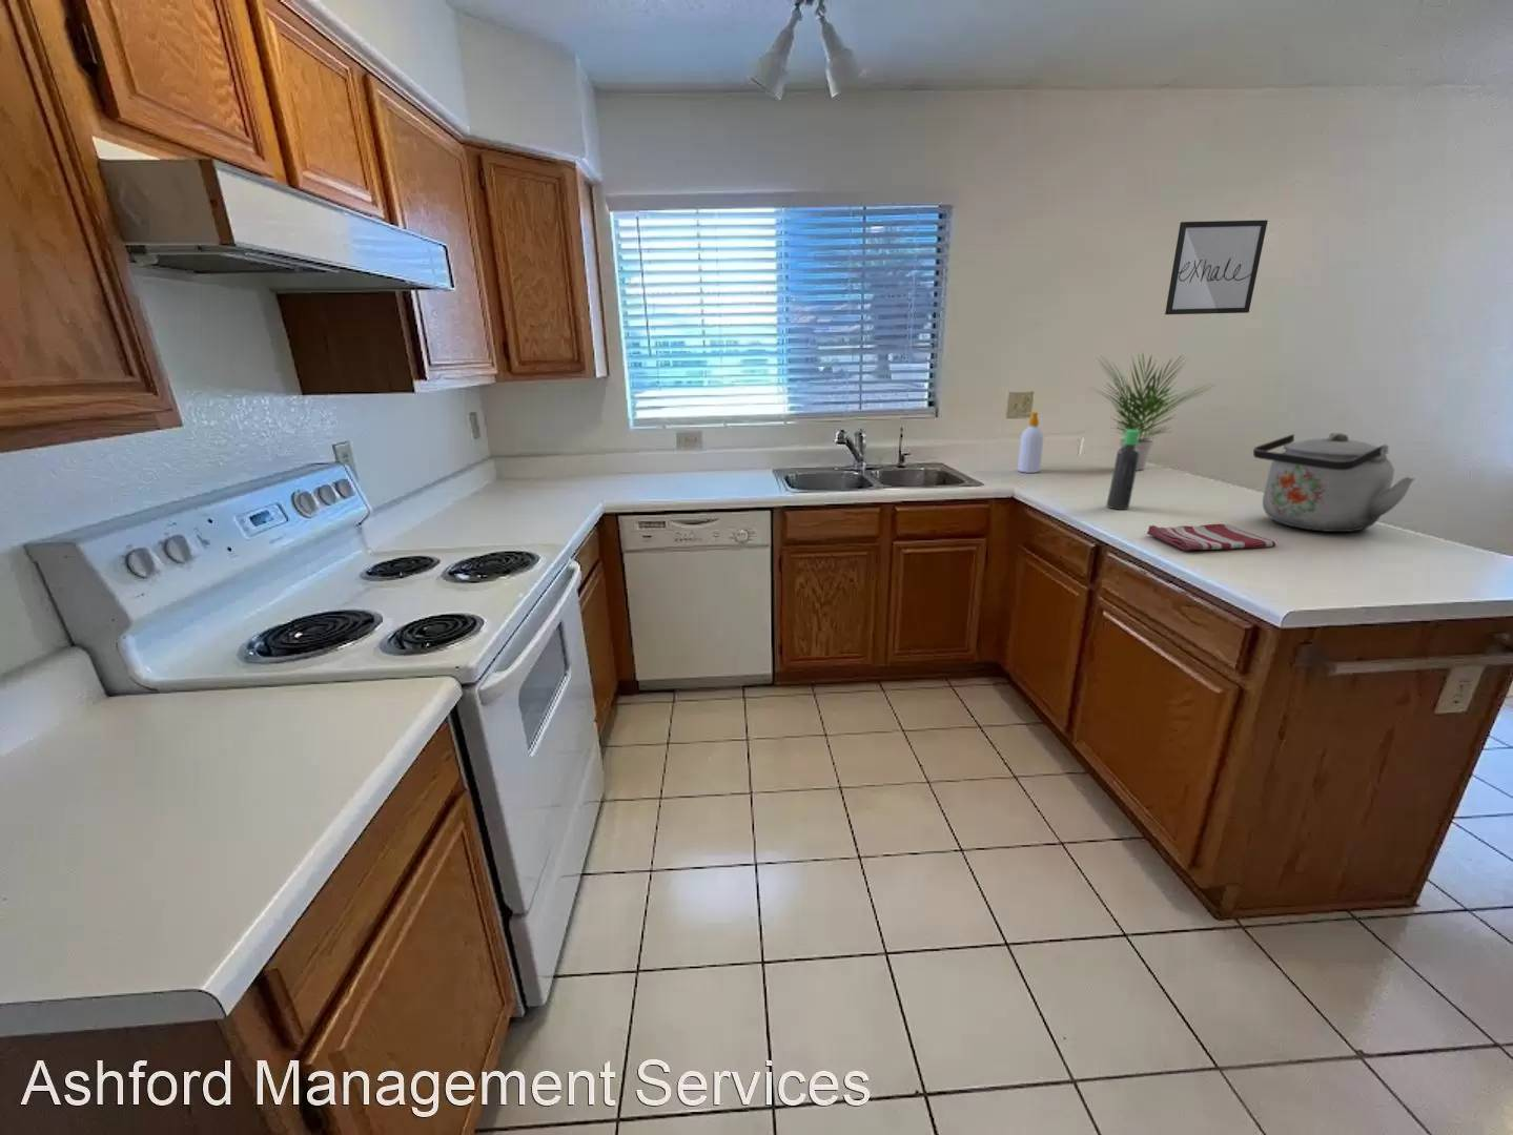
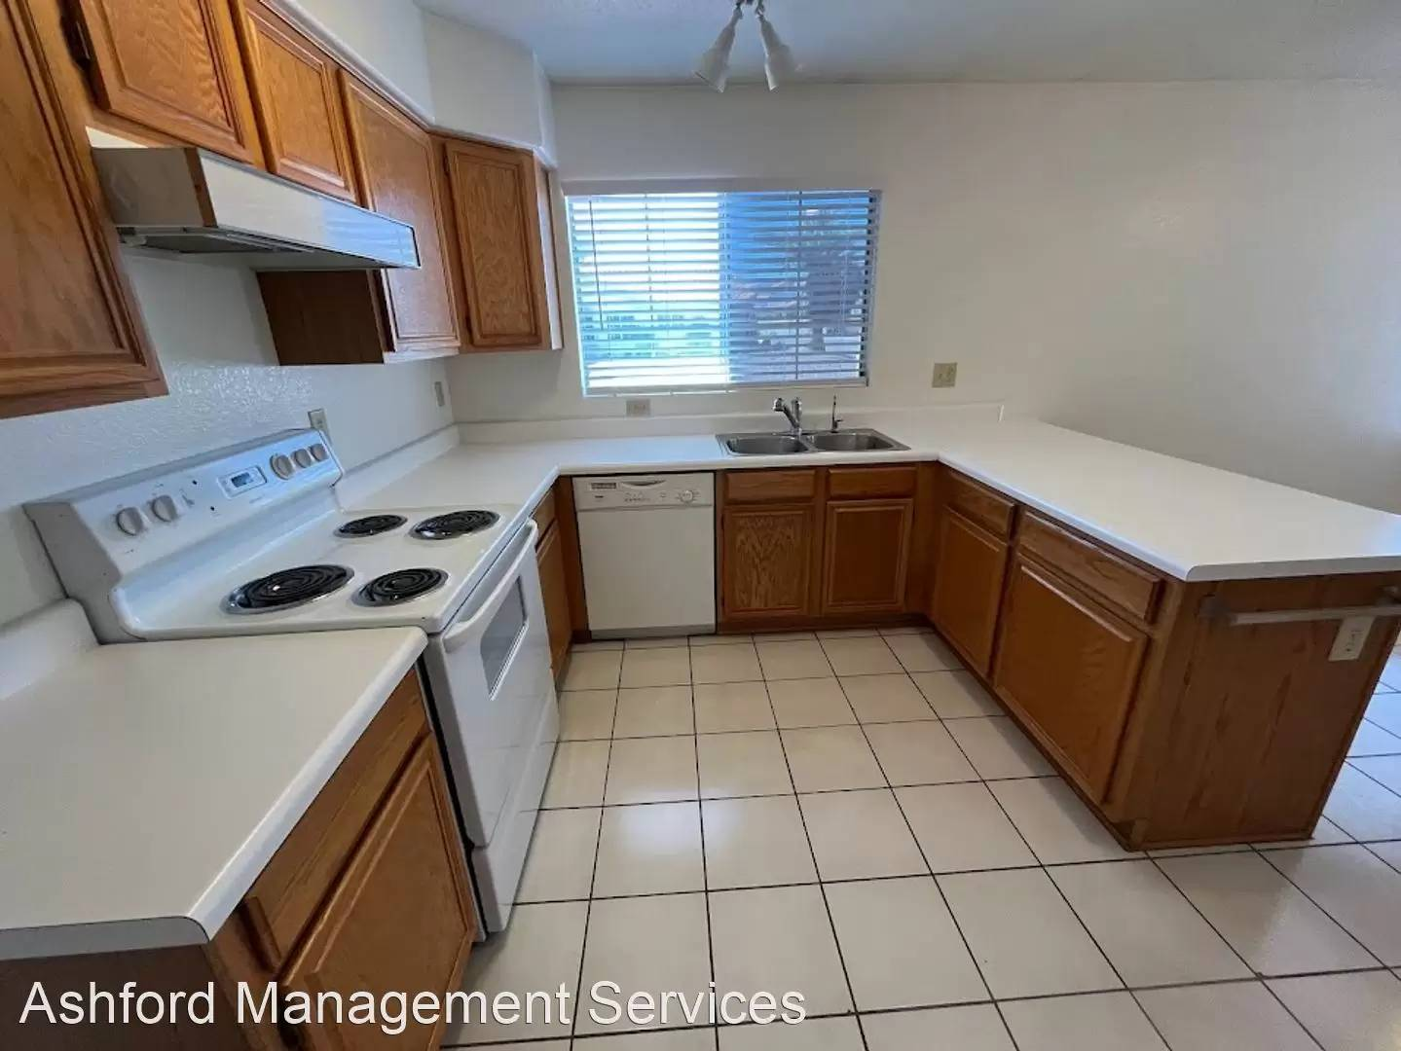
- kettle (1335, 482)
- dish towel (1208, 537)
- soap bottle (1030, 441)
- potted plant (1140, 413)
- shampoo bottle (1124, 469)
- wall art (1215, 268)
